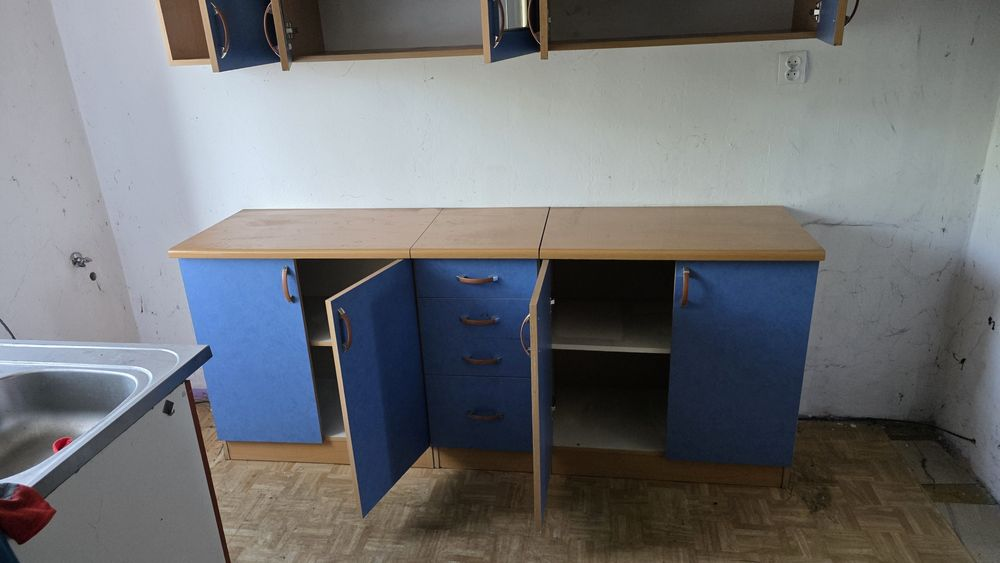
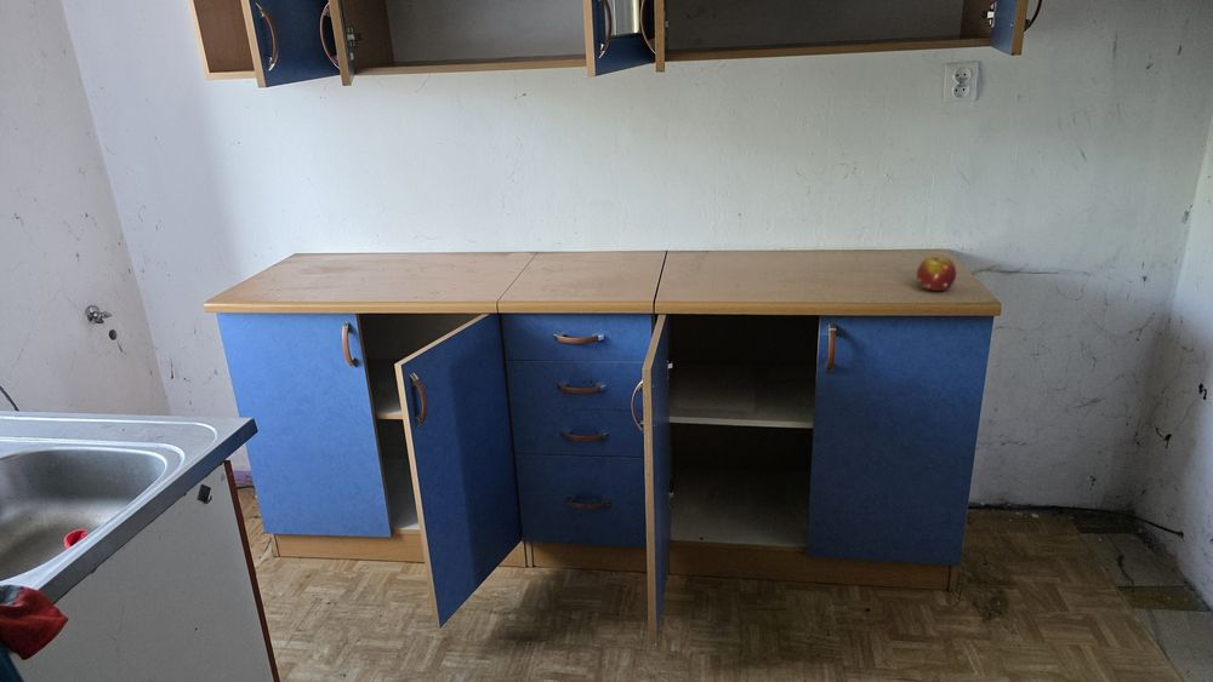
+ fruit (935, 273)
